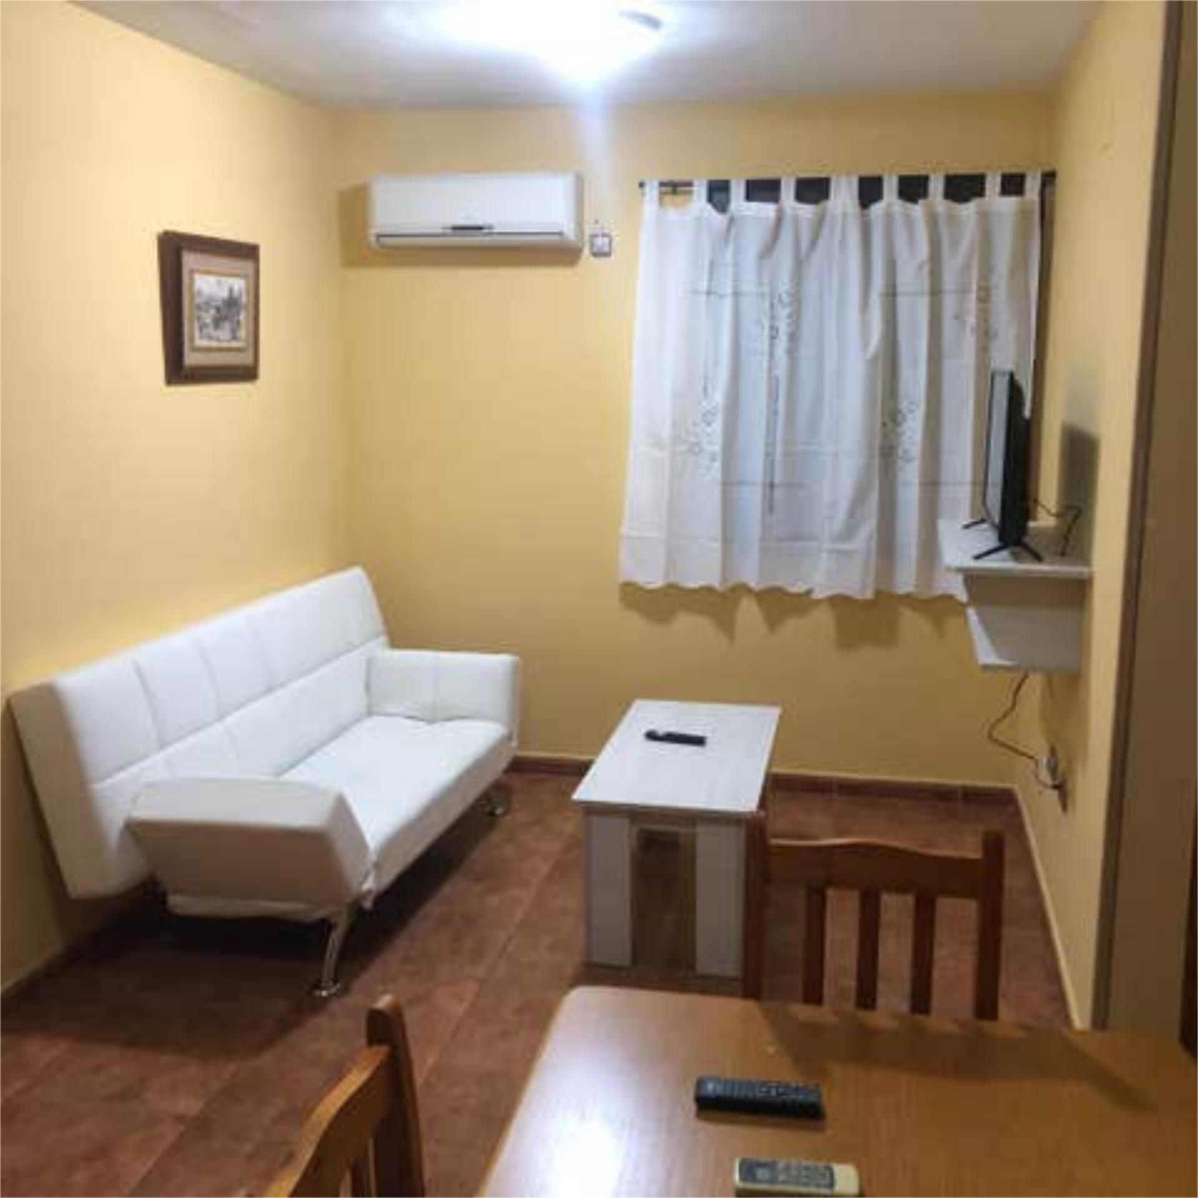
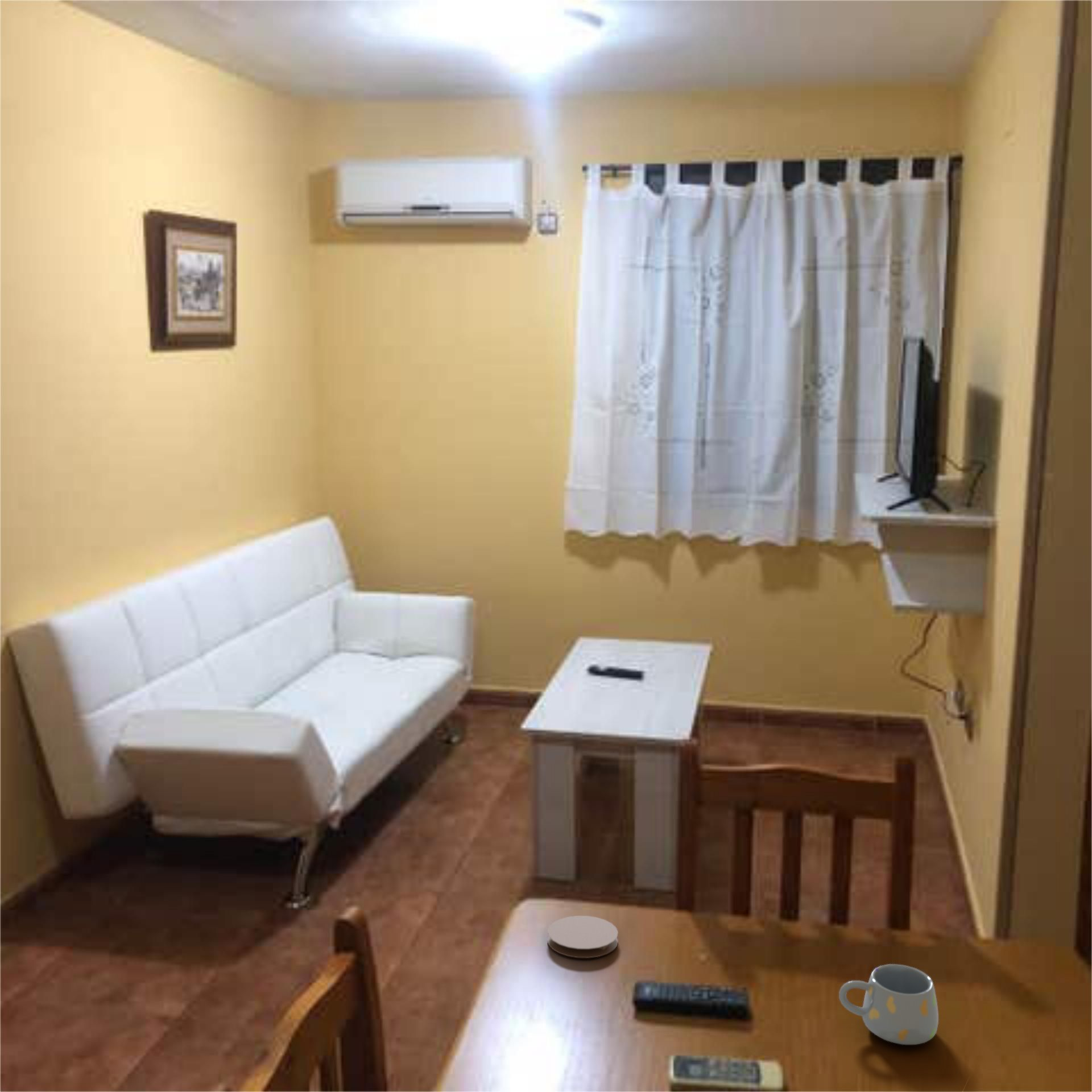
+ mug (888, 1004)
+ coaster (582, 936)
